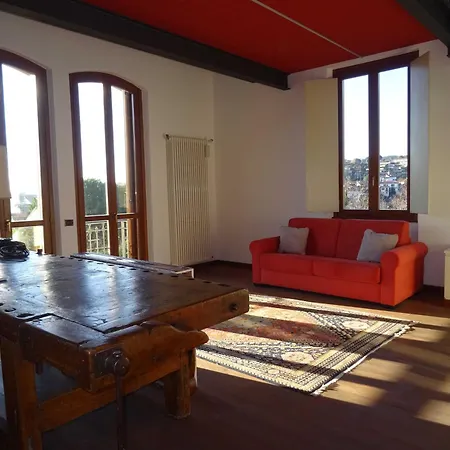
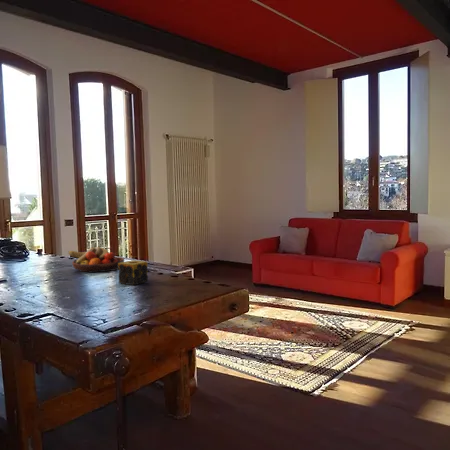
+ candle (133, 272)
+ fruit bowl (97, 258)
